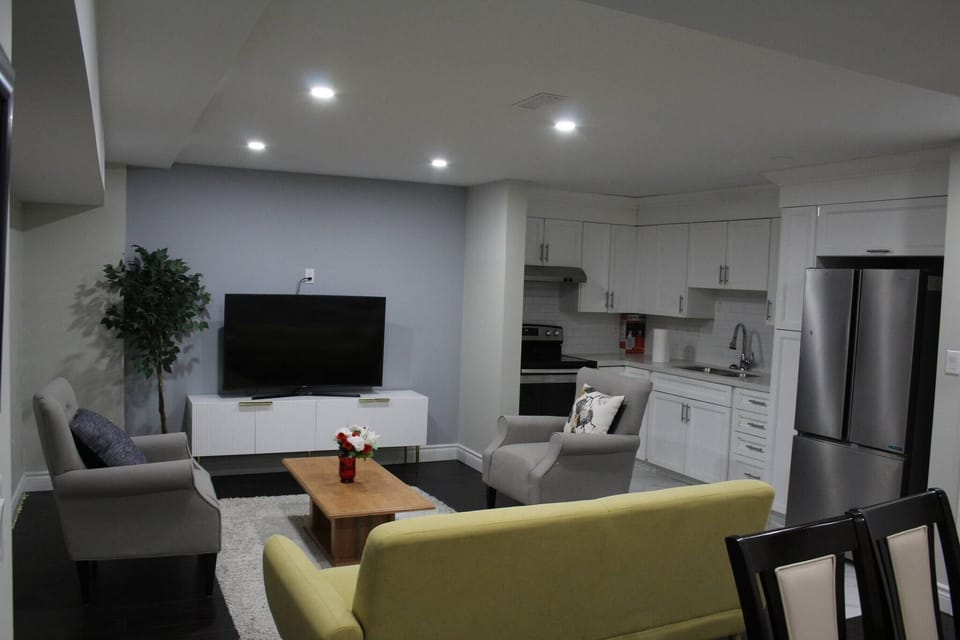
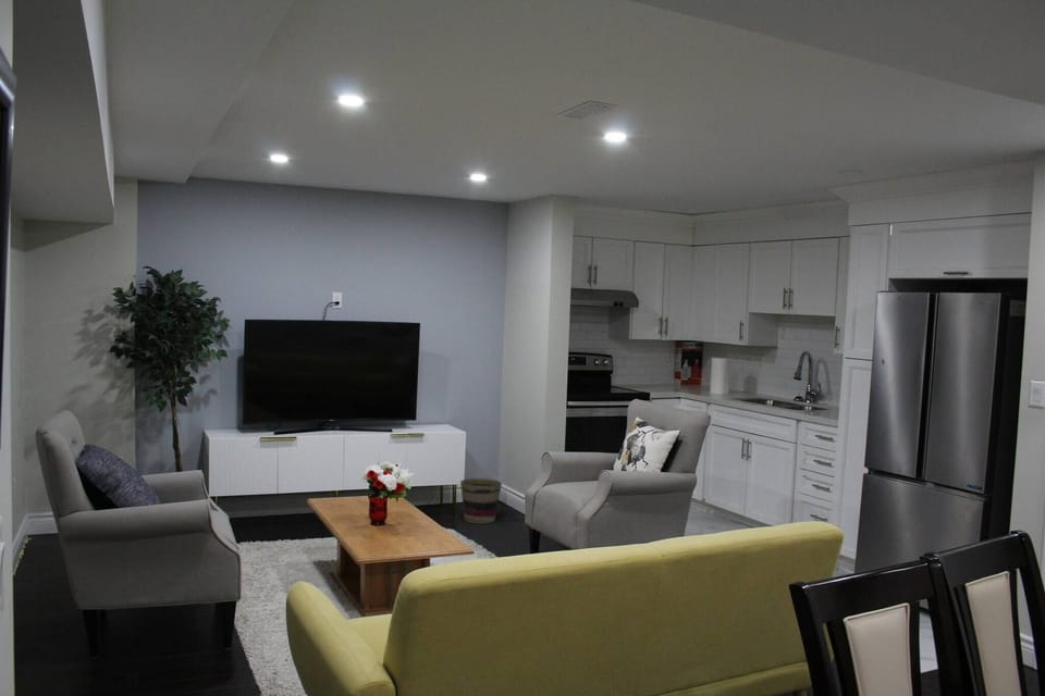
+ basket (480, 500)
